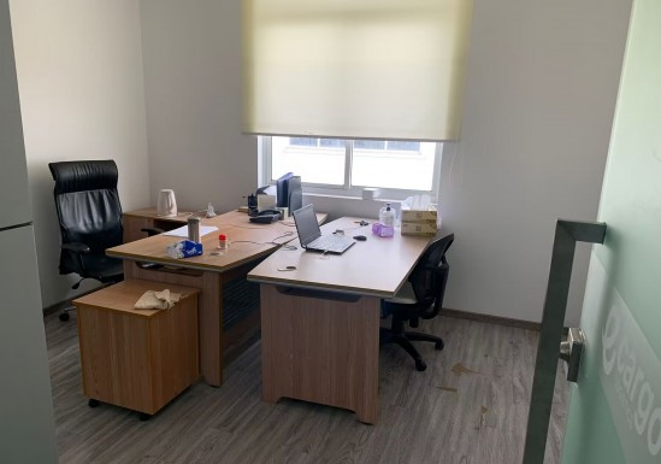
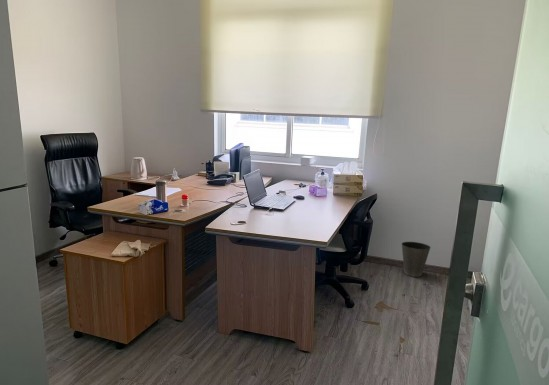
+ waste basket (414, 259)
